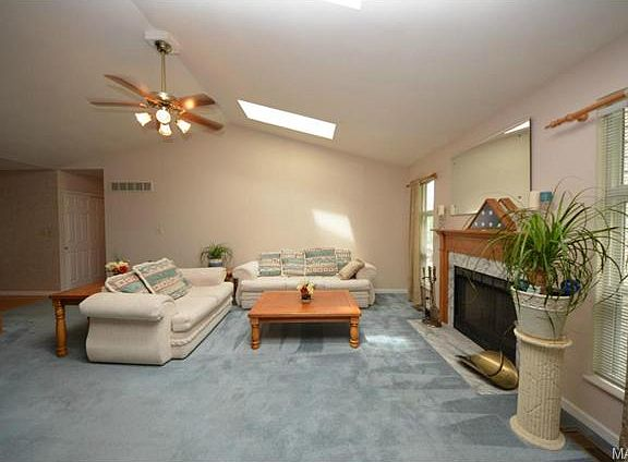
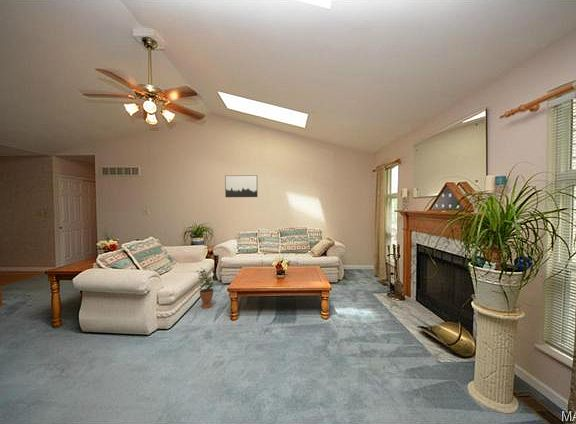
+ potted plant (204, 285)
+ wall art (241, 186)
